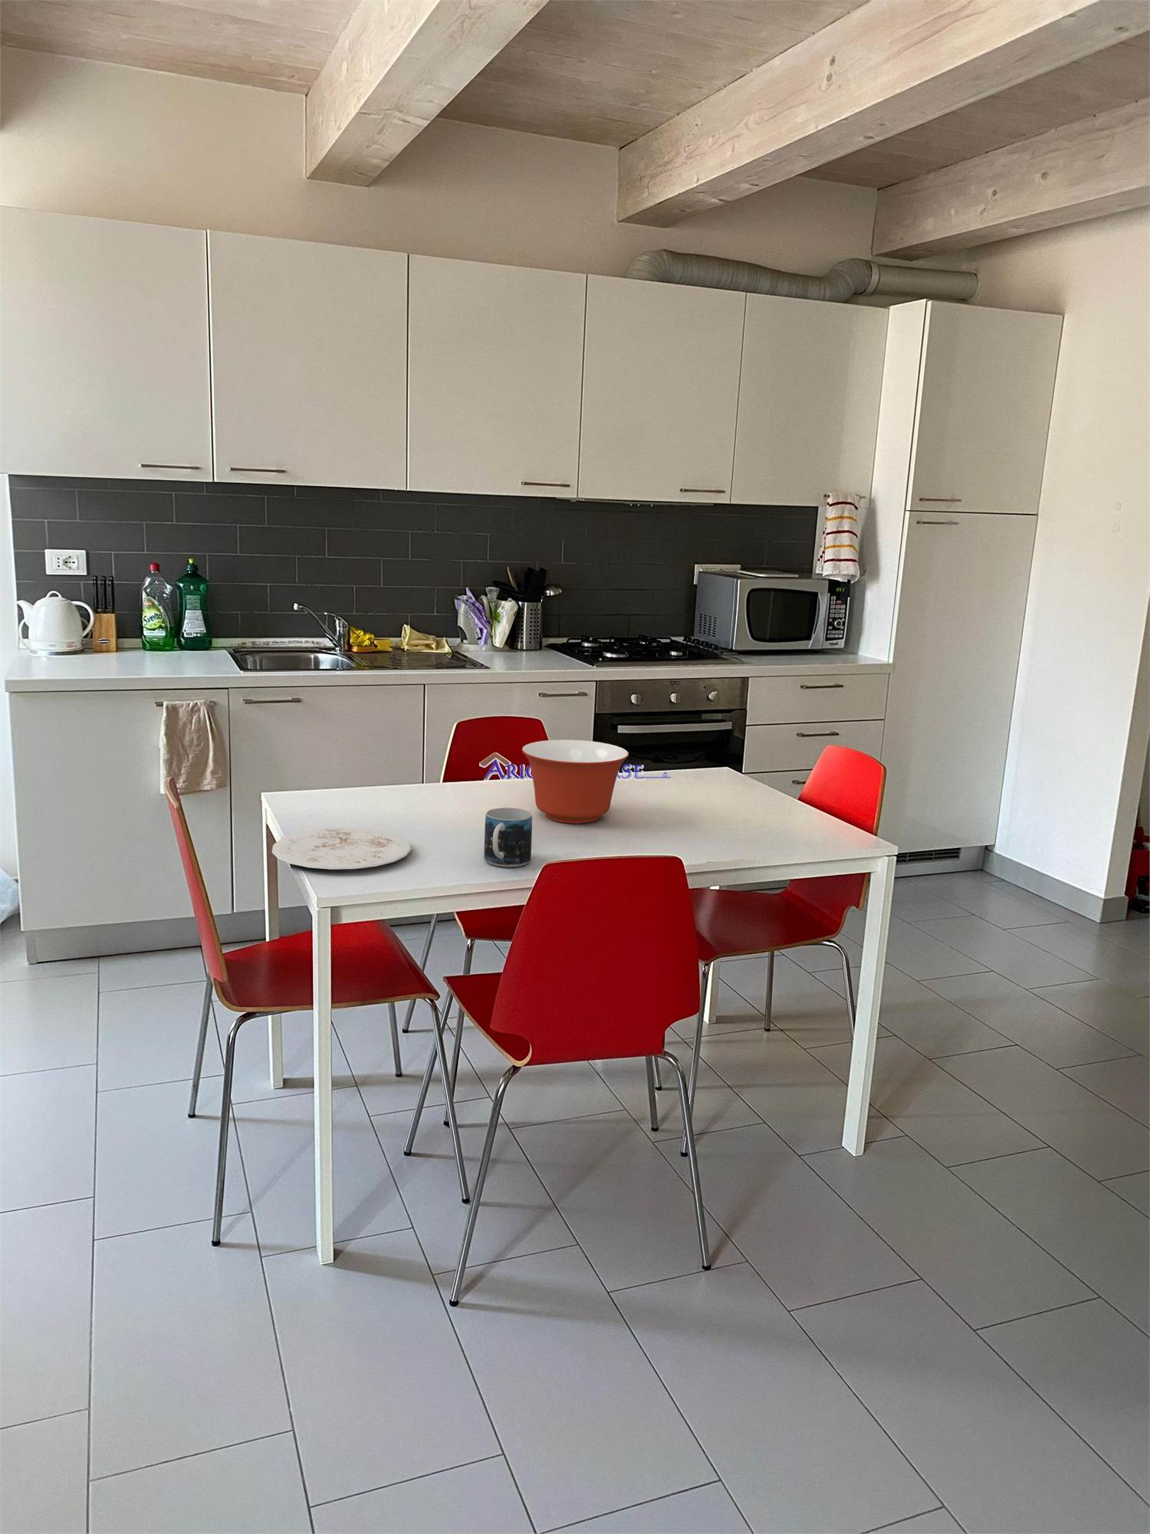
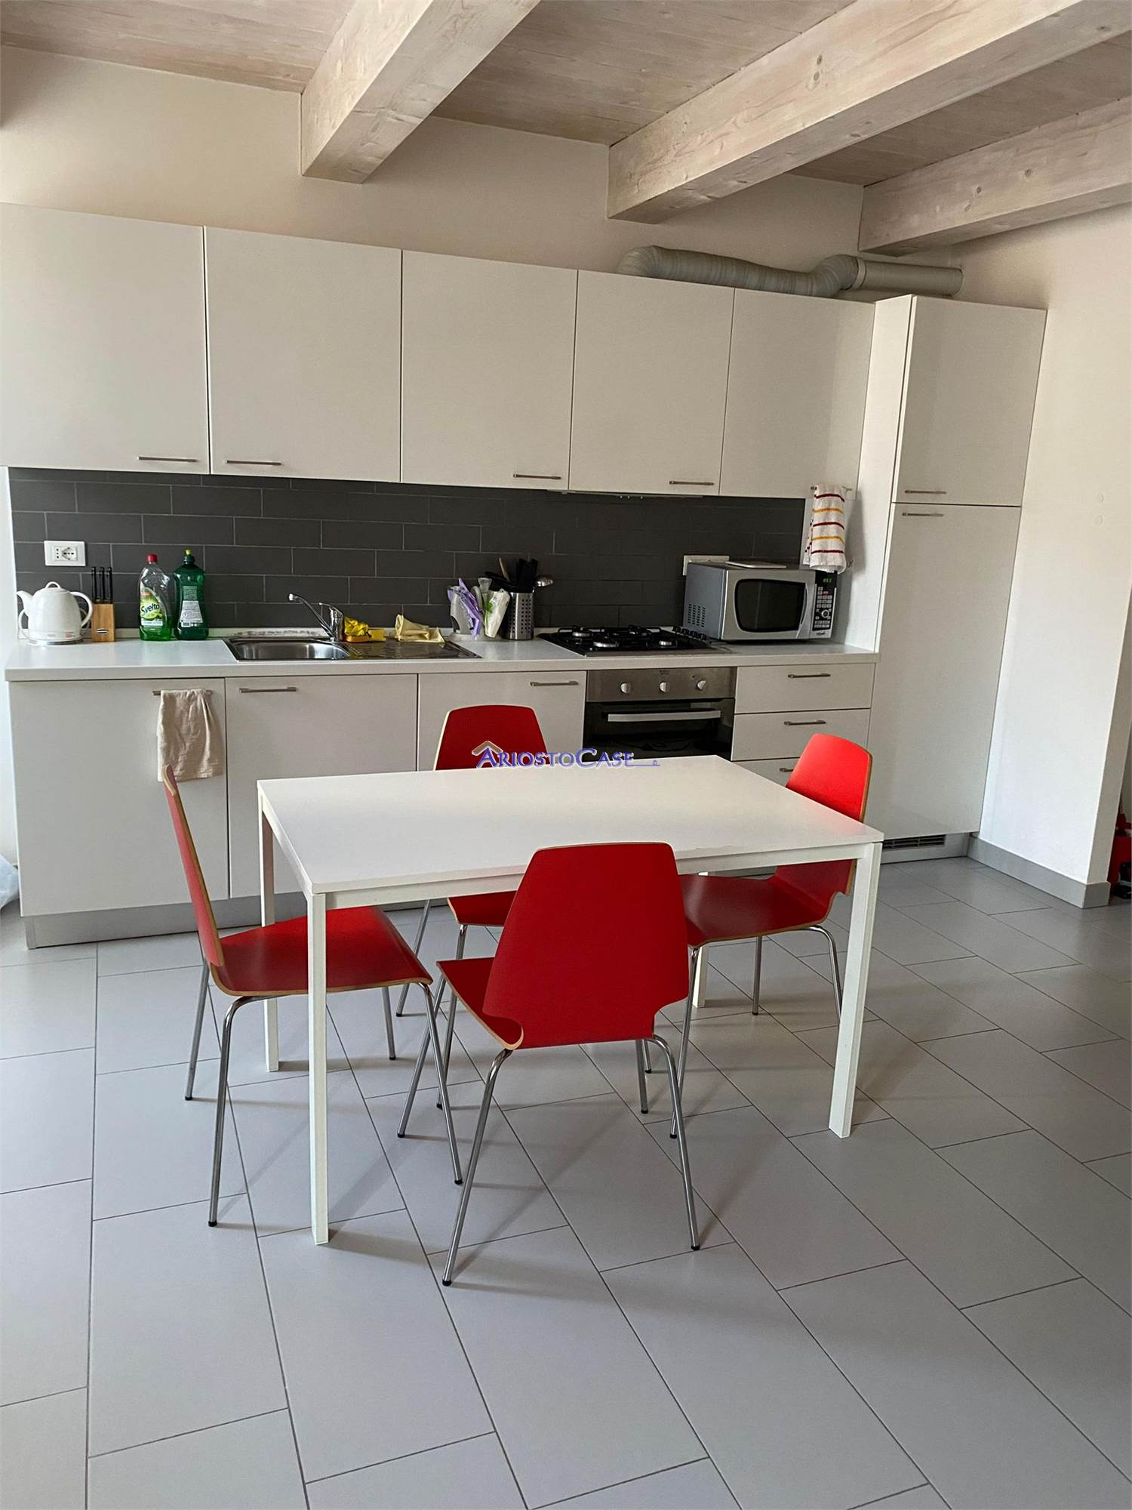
- plate (342, 849)
- mug (505, 839)
- mixing bowl (574, 783)
